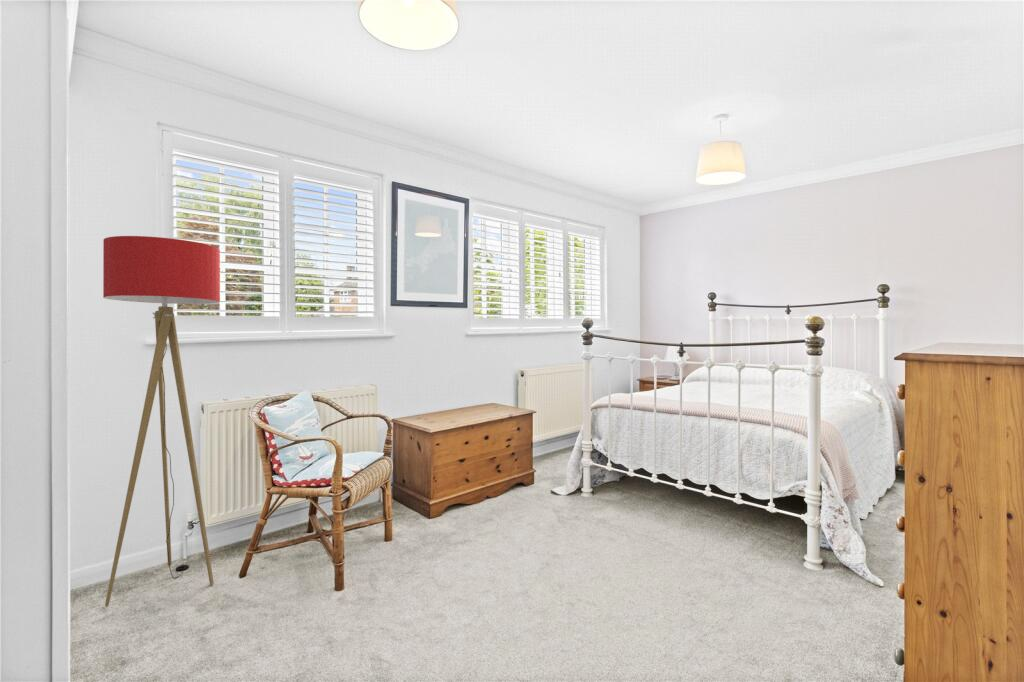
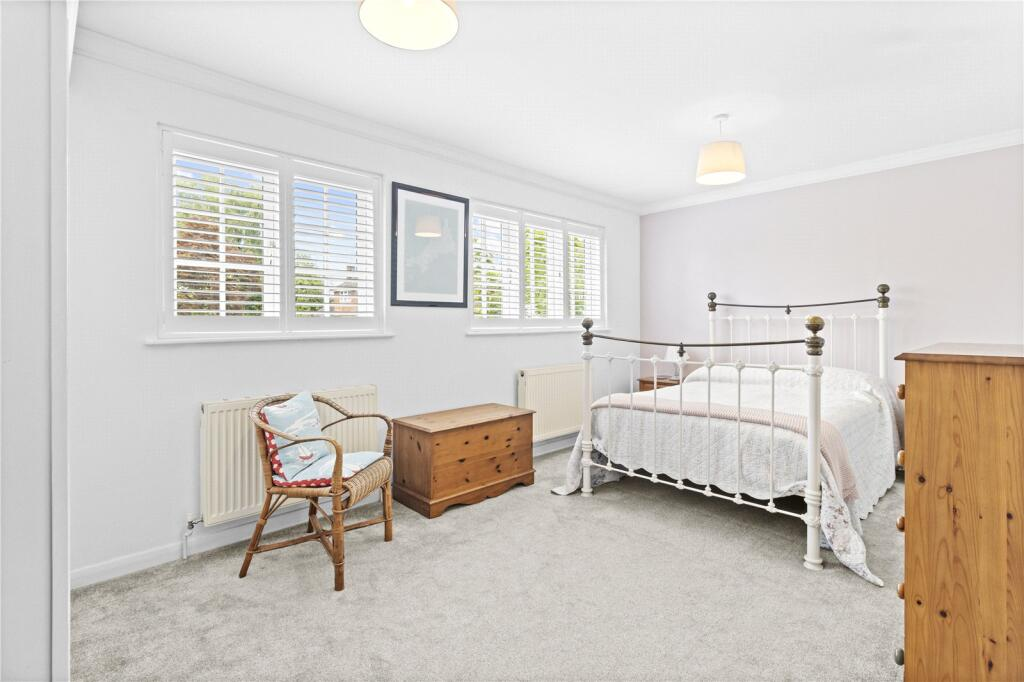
- floor lamp (164, 415)
